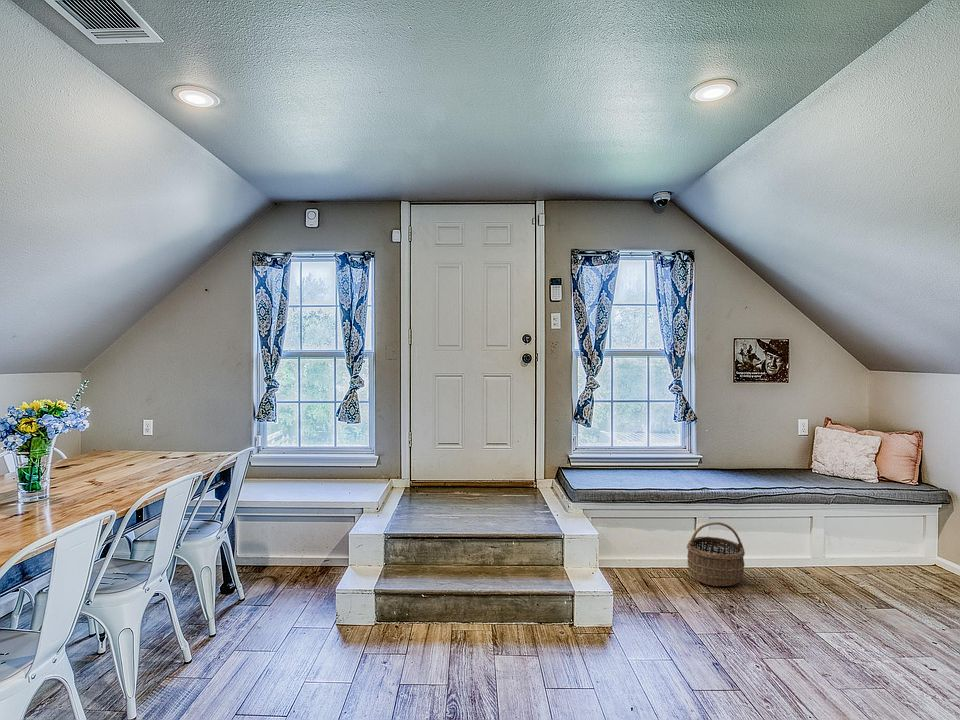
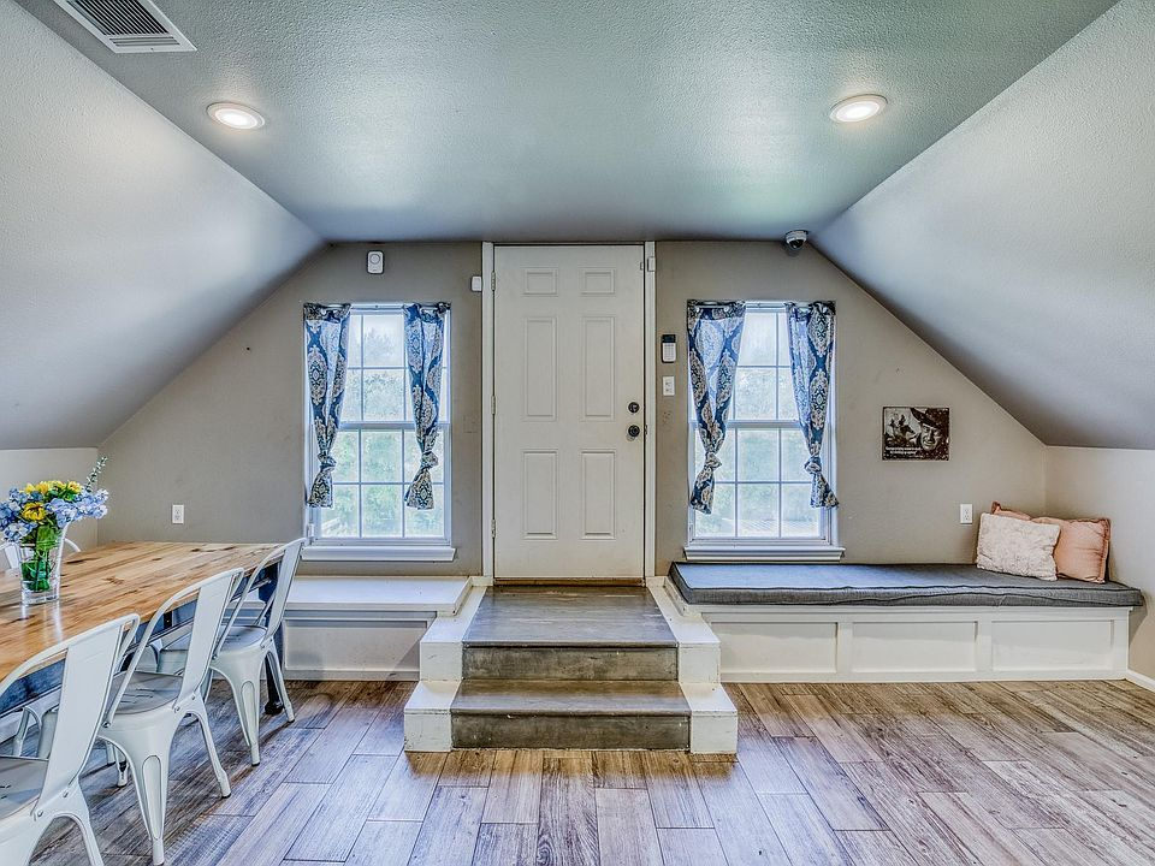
- wicker basket (714, 550)
